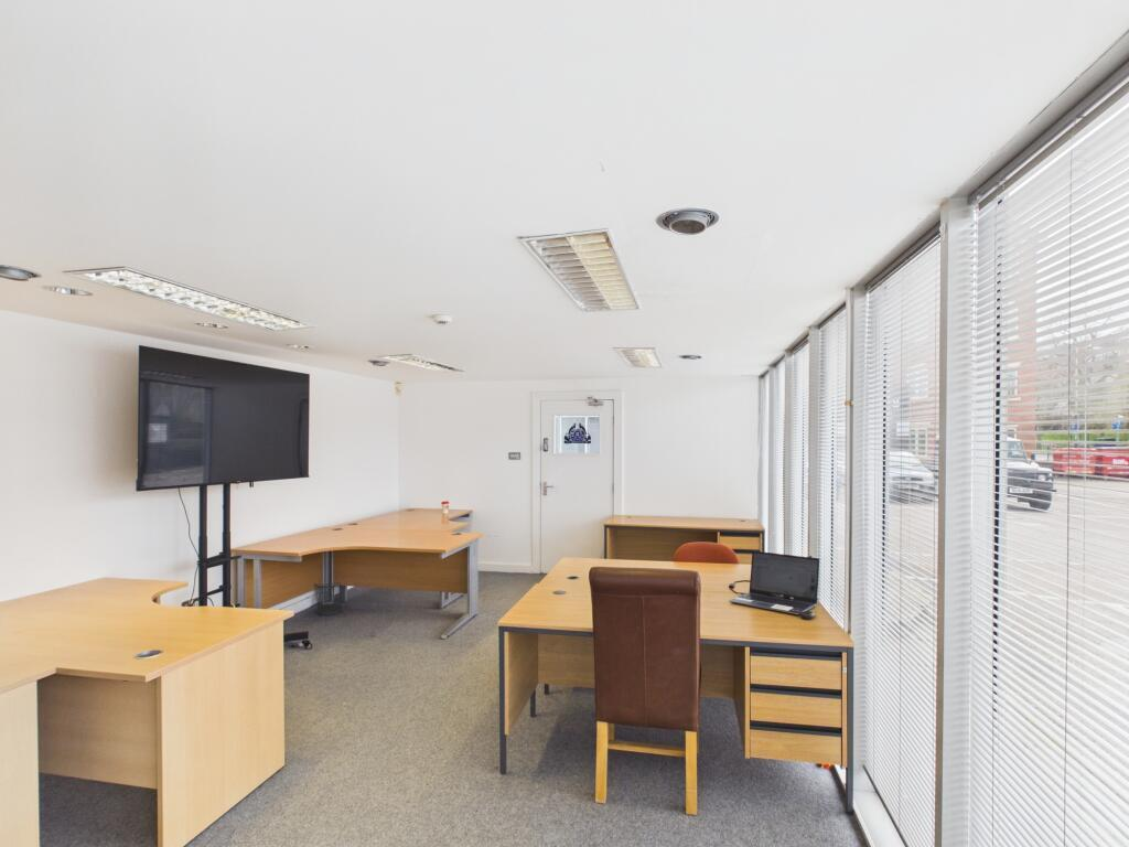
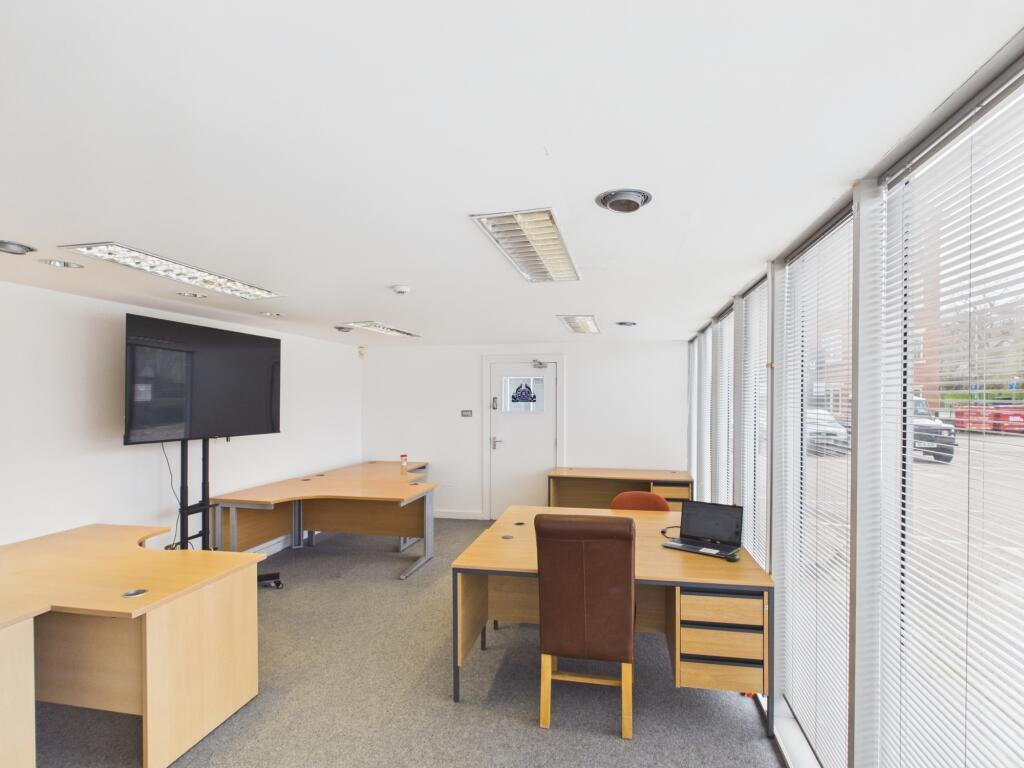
- wastebasket (330, 597)
